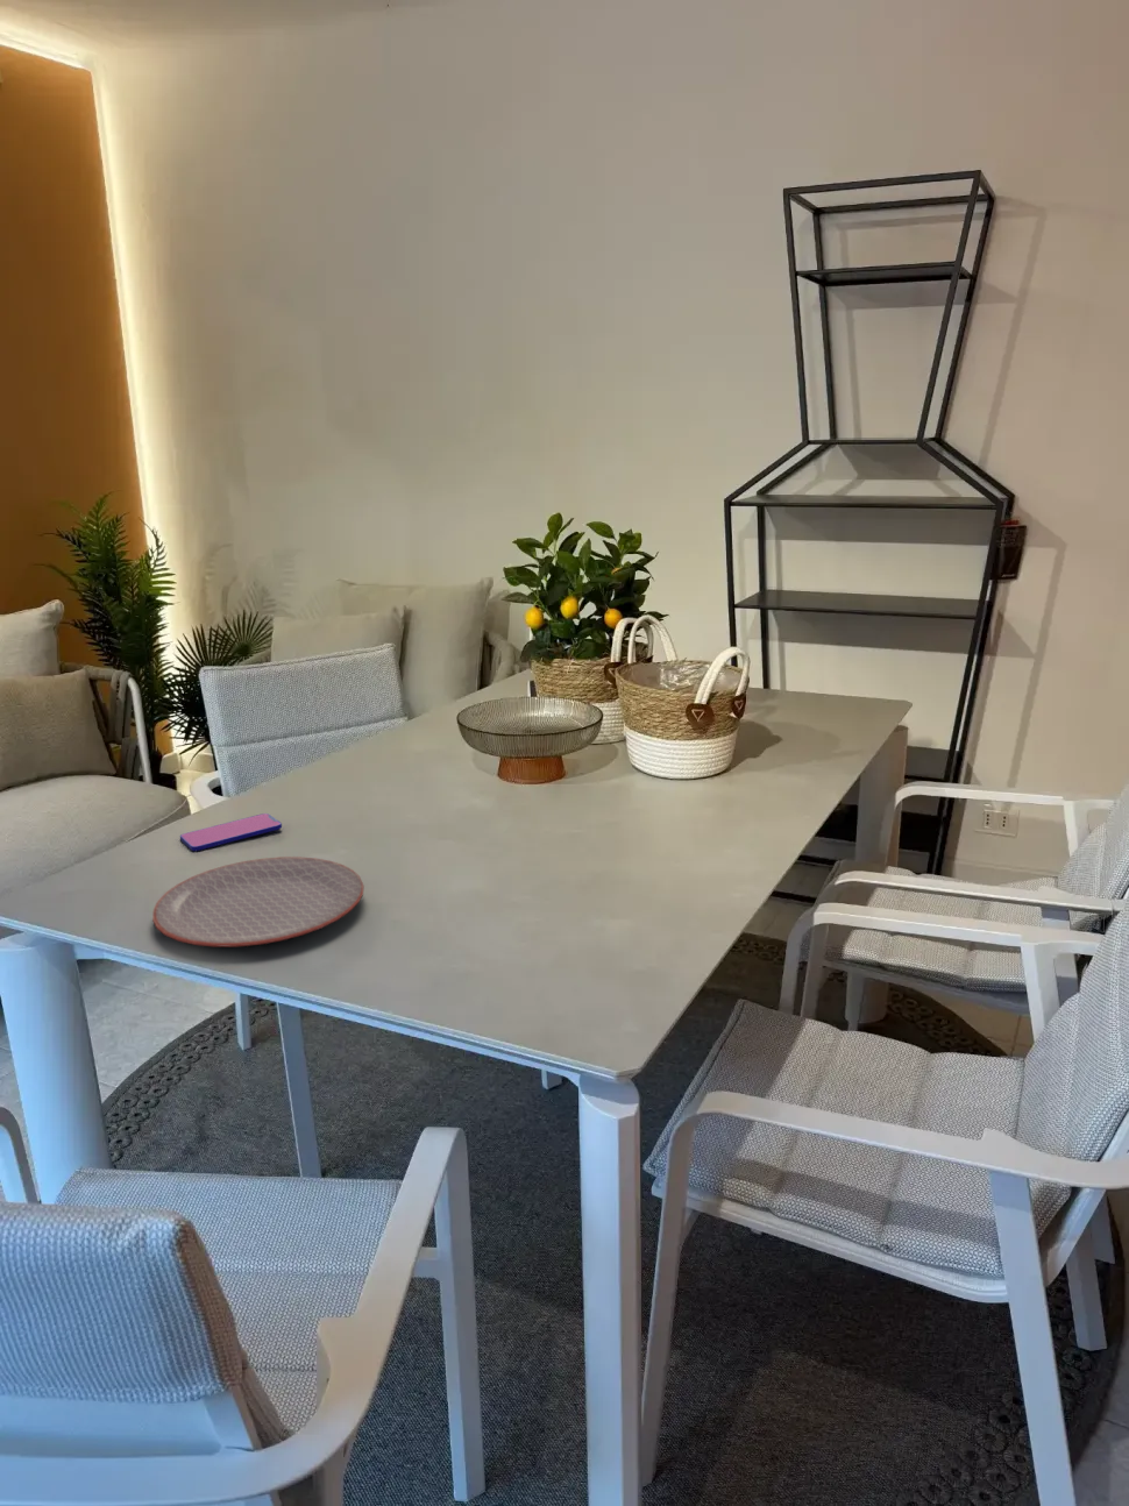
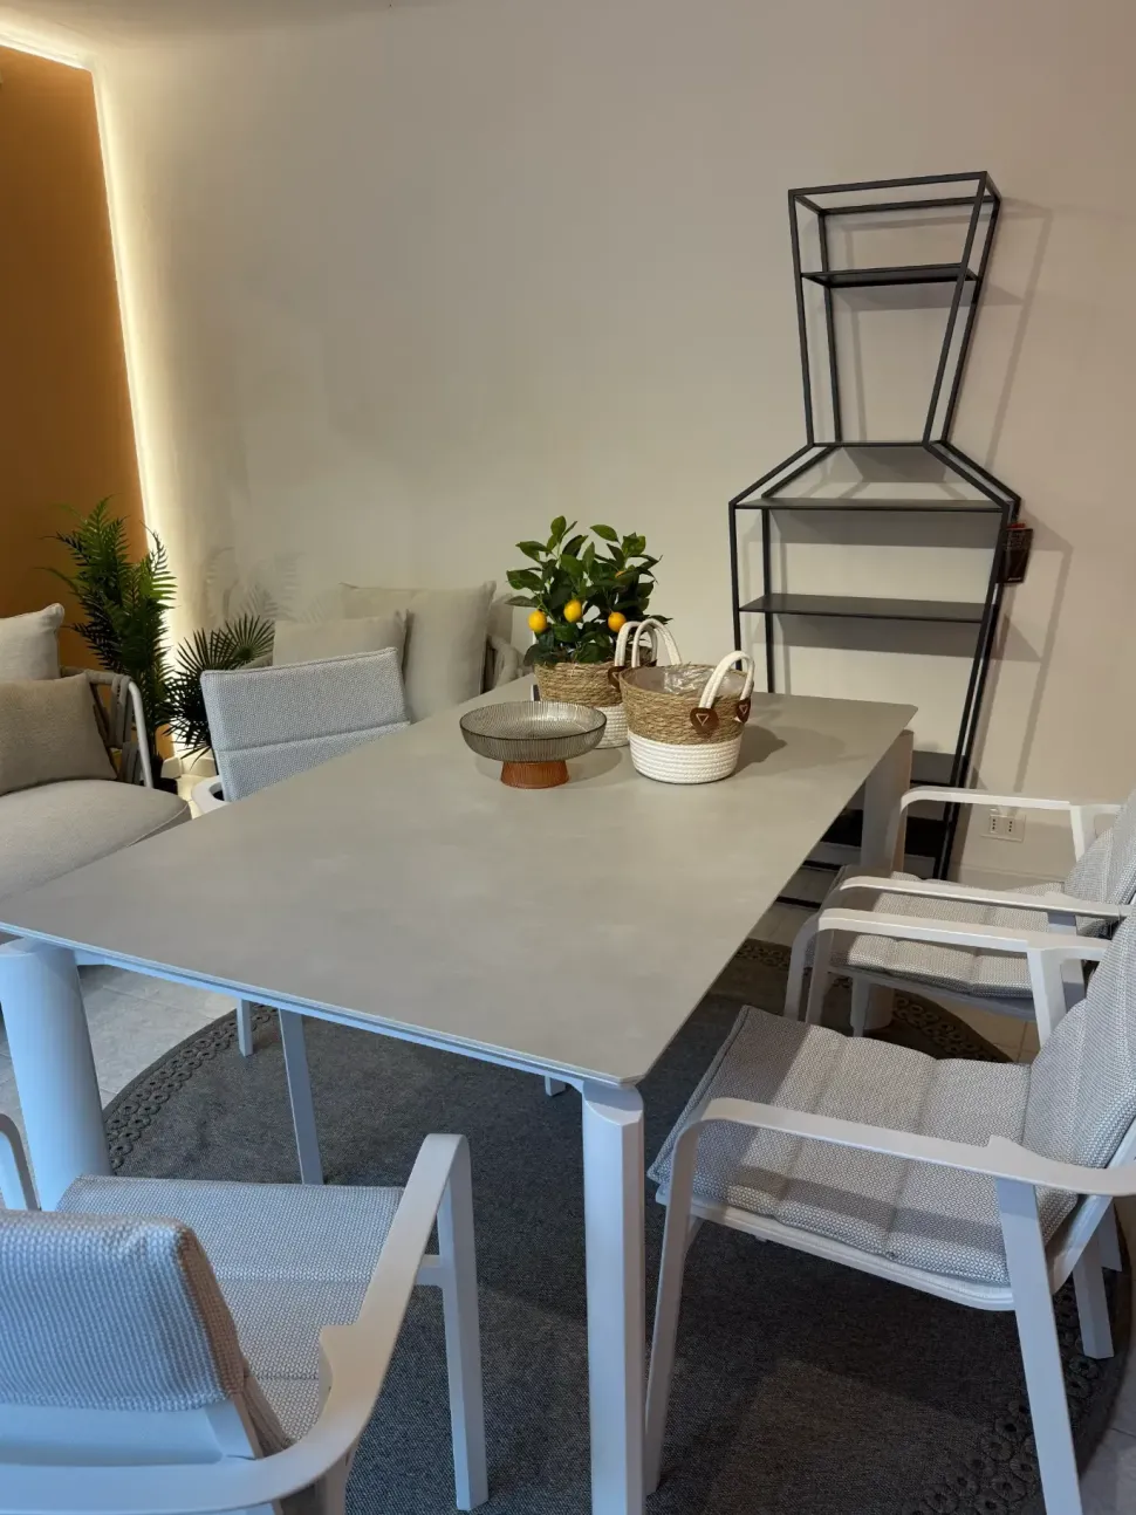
- smartphone (230, 831)
- plate (261, 904)
